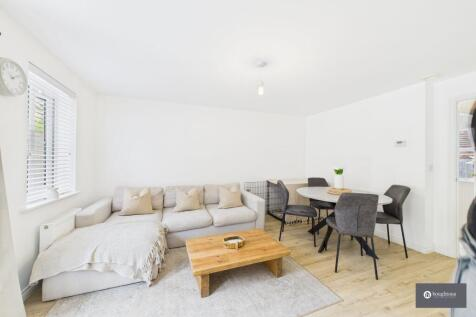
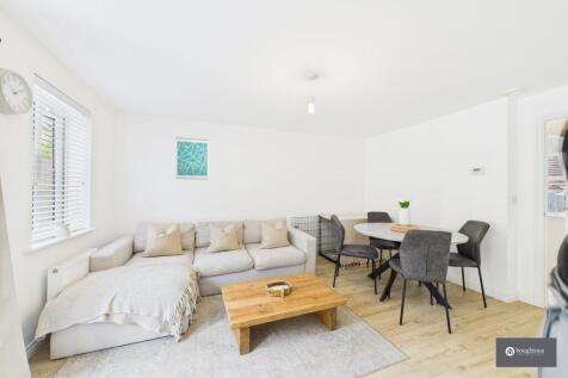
+ wall art (192, 159)
